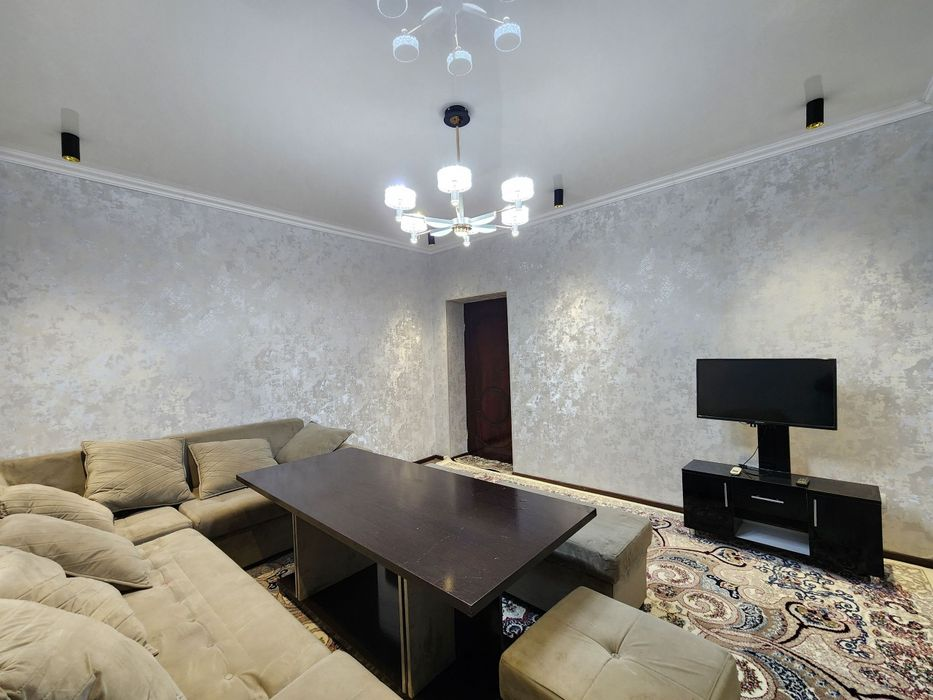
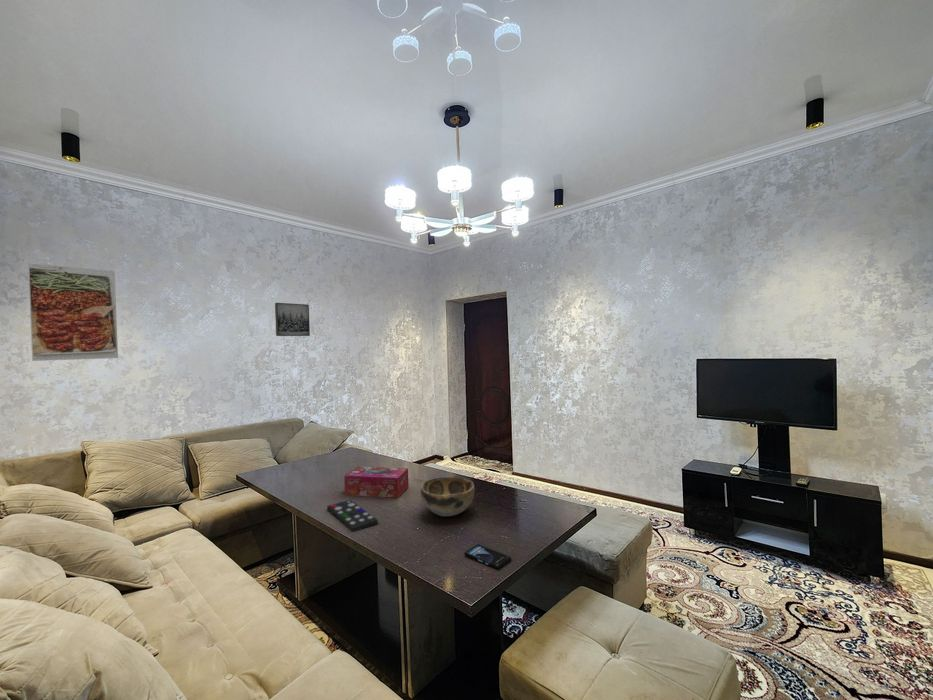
+ decorative bowl (448, 498)
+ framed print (75, 313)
+ remote control (351, 513)
+ tissue box (377, 481)
+ wall art (292, 319)
+ smartphone (487, 556)
